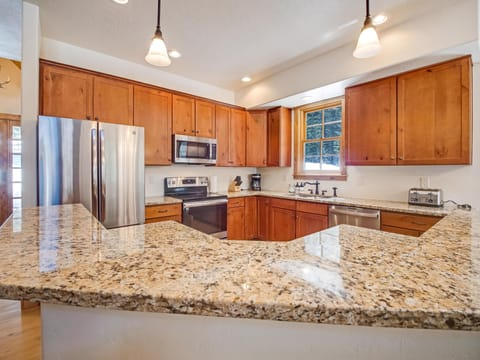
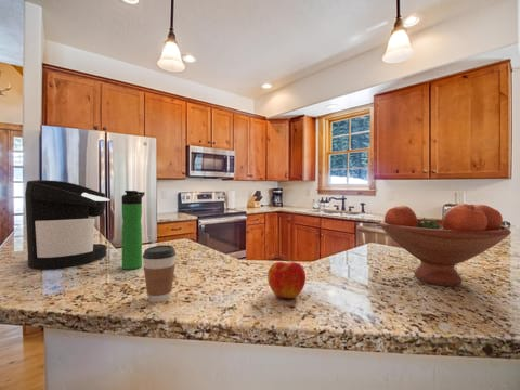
+ fruit bowl (437, 240)
+ coffee maker (72, 220)
+ apple (286, 277)
+ coffee cup (159, 273)
+ bottle (133, 227)
